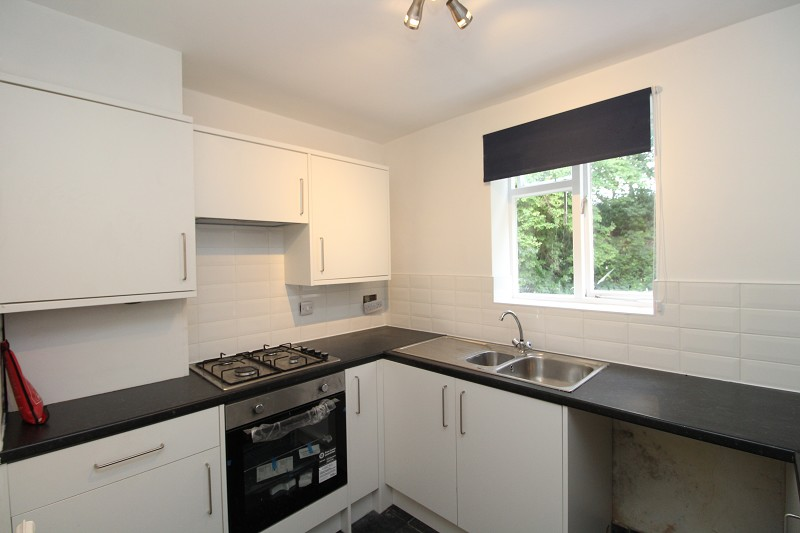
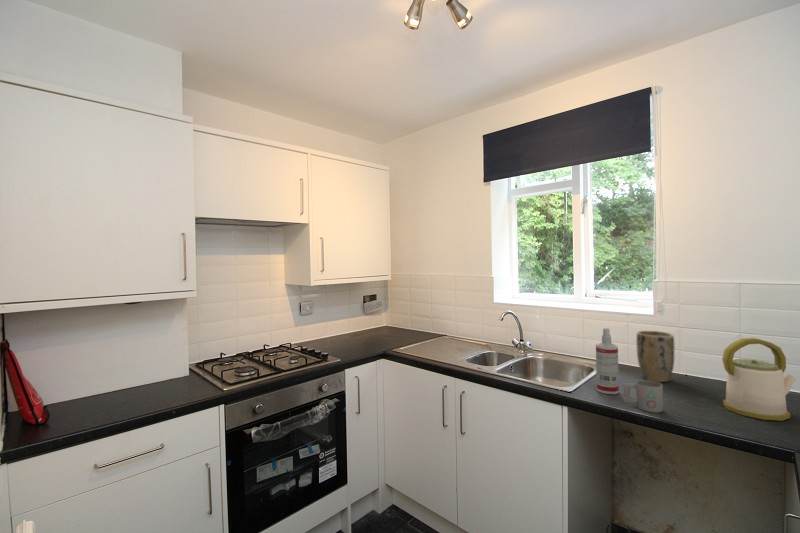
+ spray bottle (606, 359)
+ kettle (759, 374)
+ plant pot (655, 356)
+ mug (642, 394)
